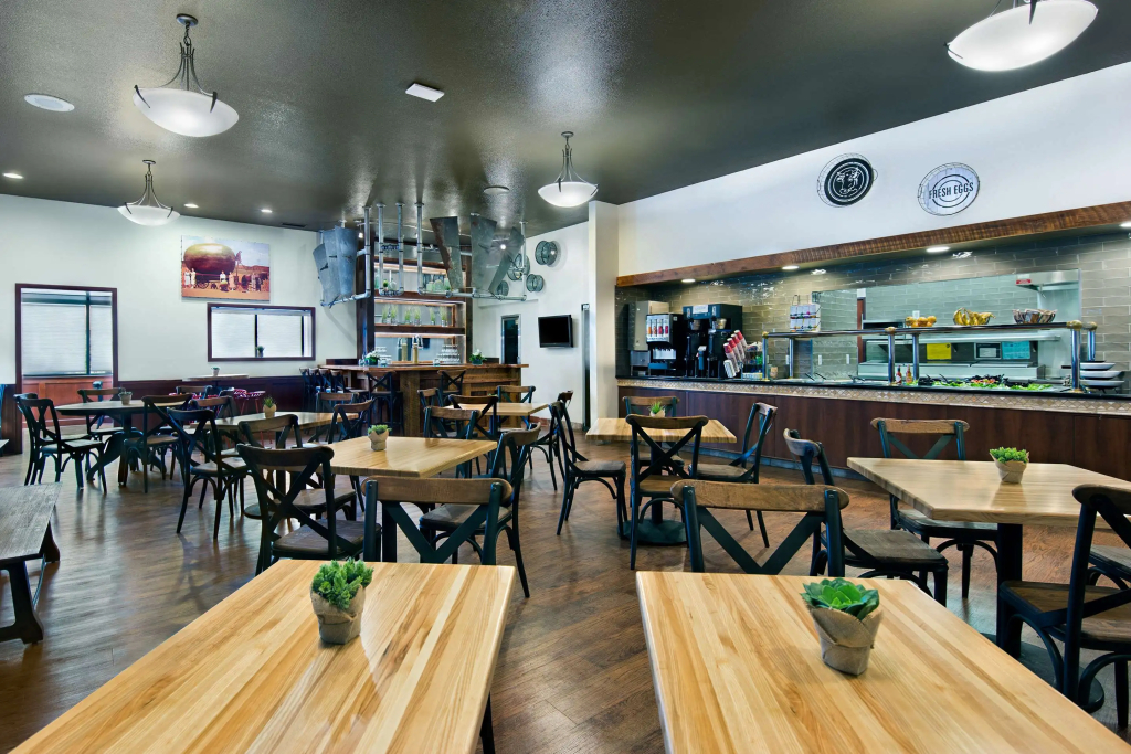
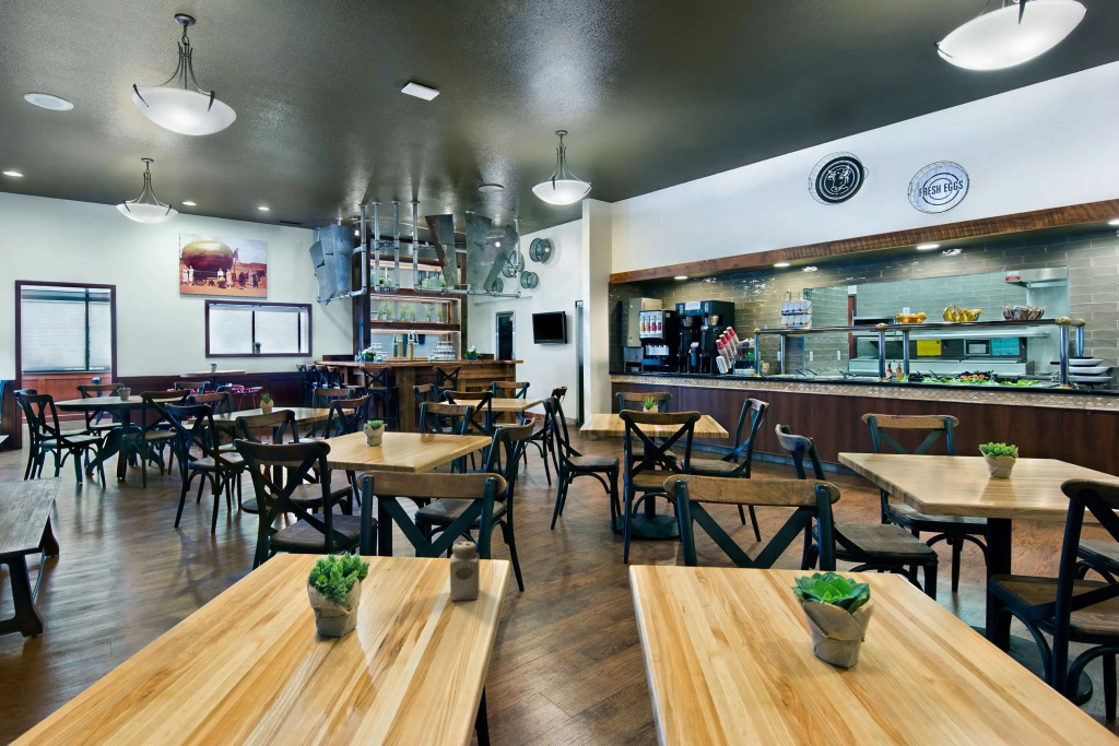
+ salt shaker (464, 568)
